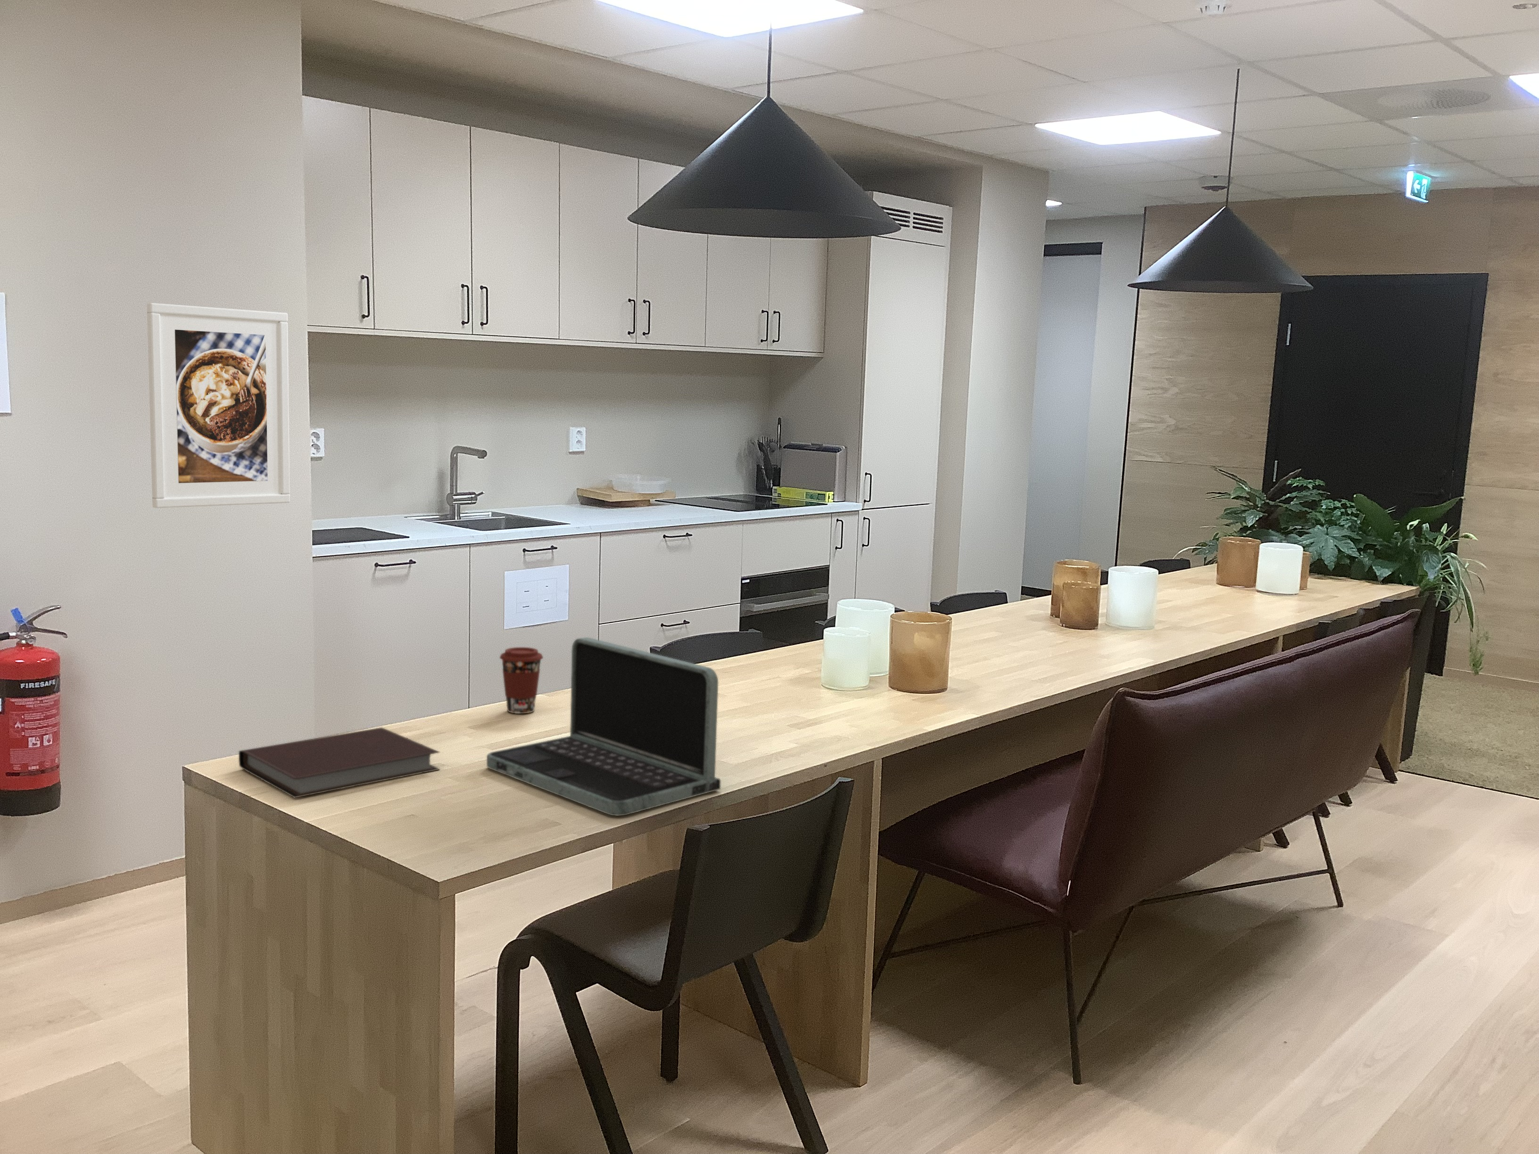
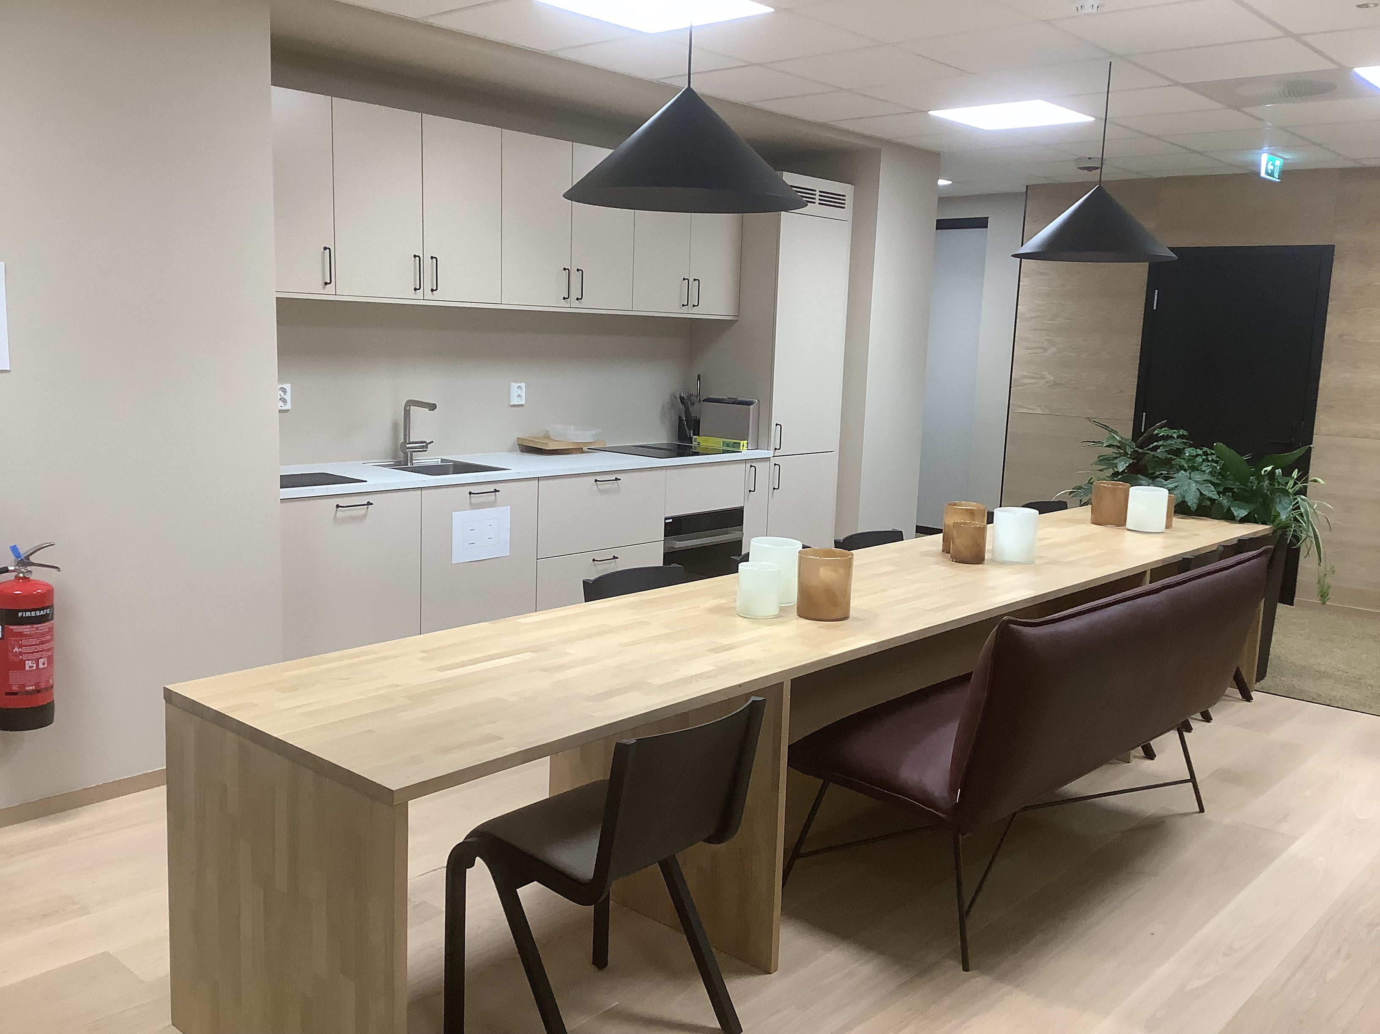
- coffee cup (521, 680)
- notebook (341, 759)
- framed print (222, 407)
- laptop (602, 715)
